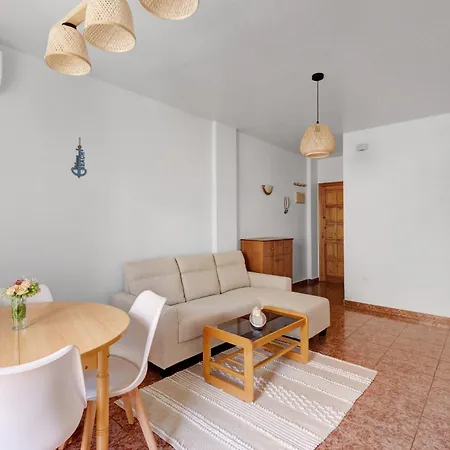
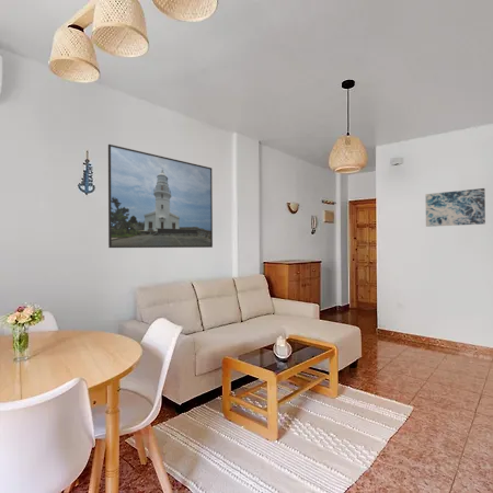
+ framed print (167, 203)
+ wall art (454, 208)
